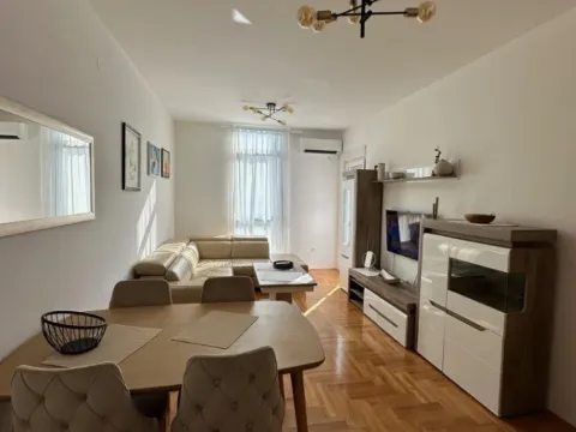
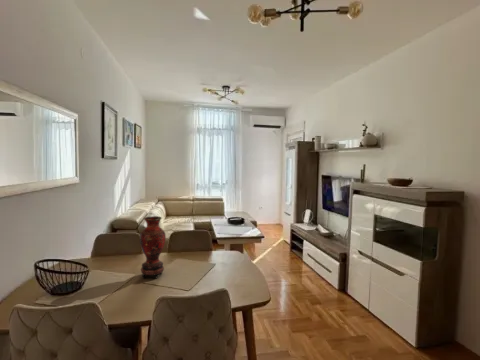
+ vase (152, 246)
